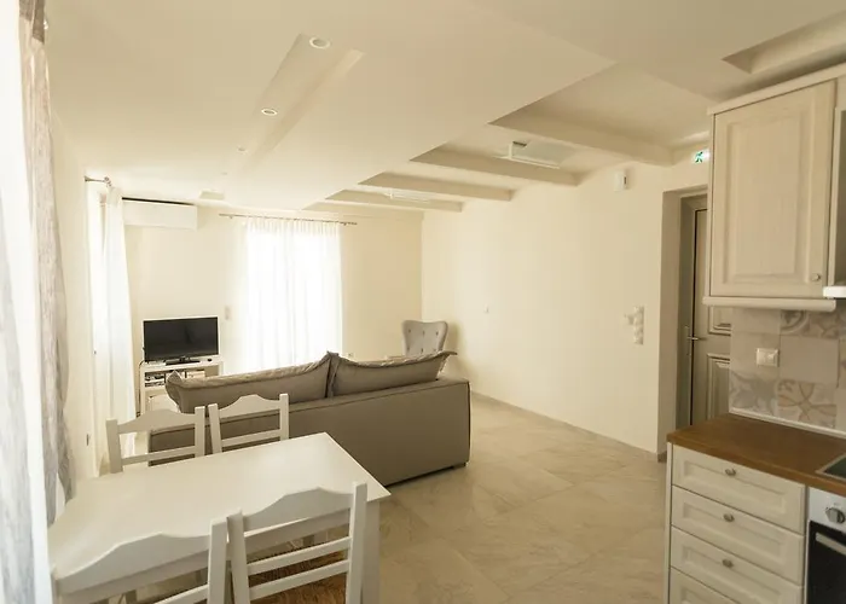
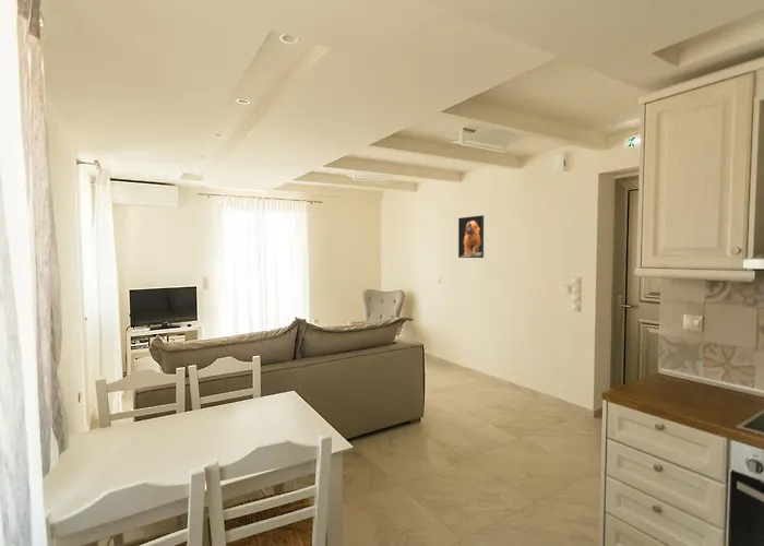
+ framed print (470, 237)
